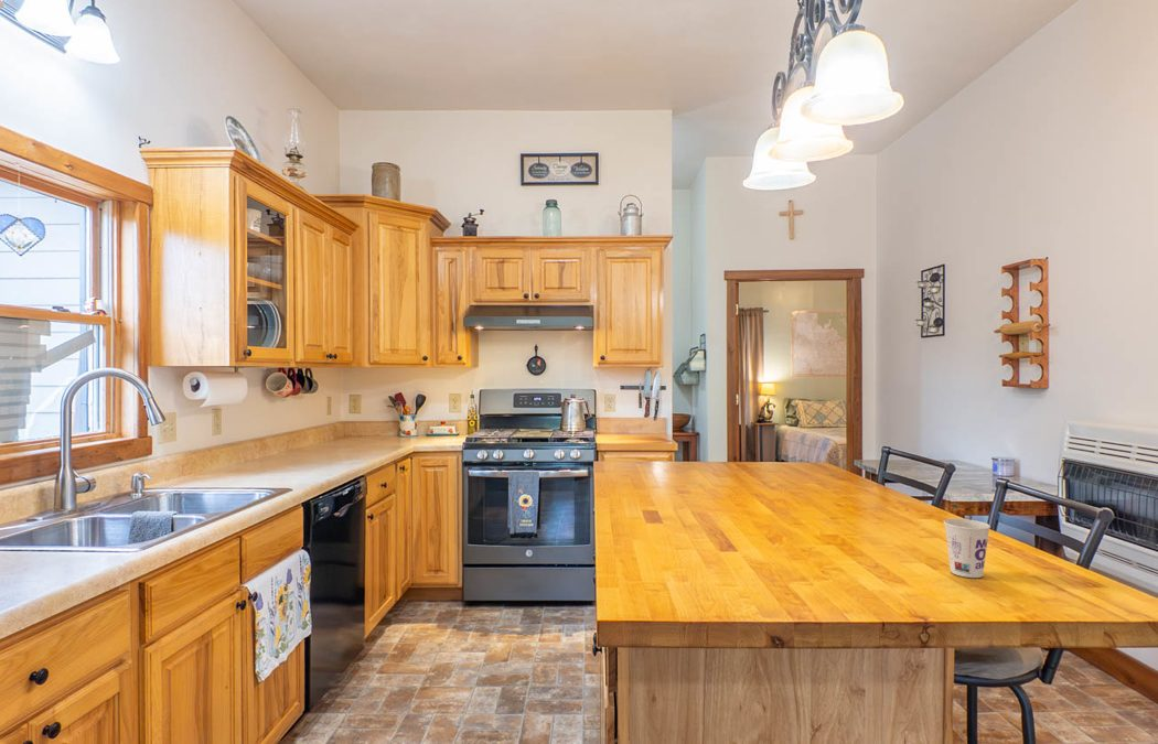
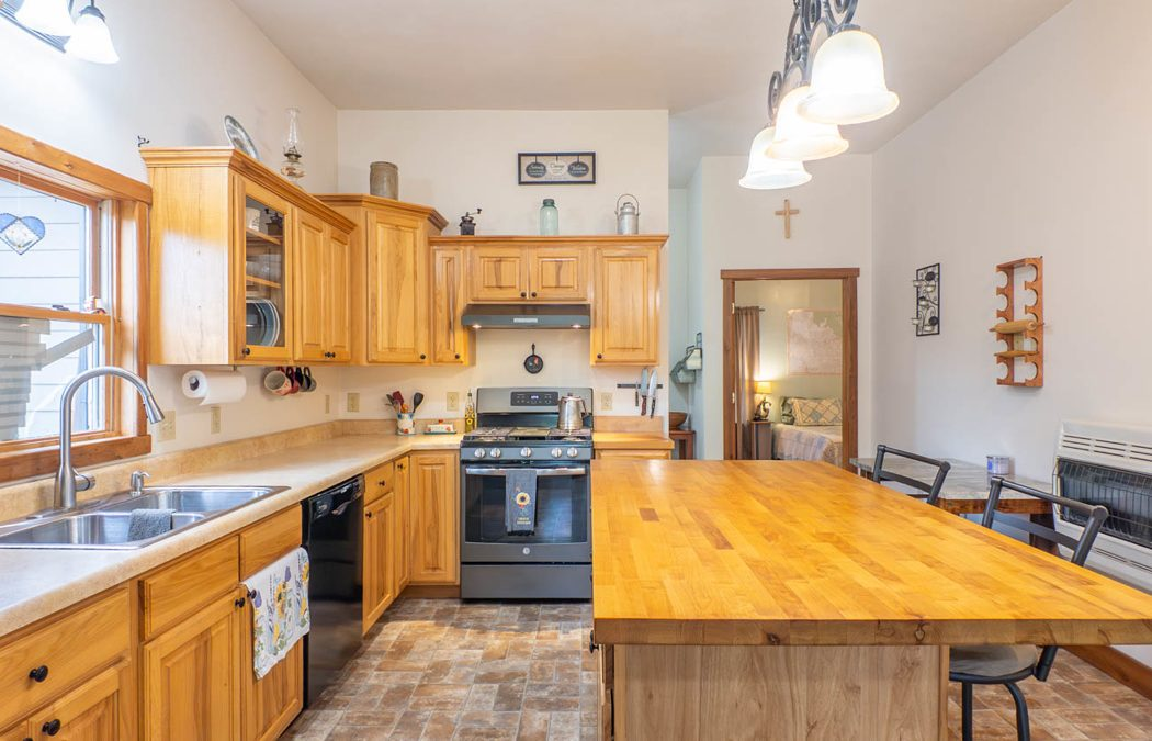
- cup (966, 548)
